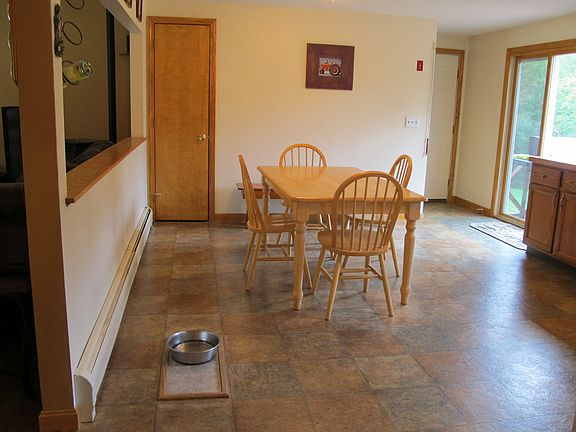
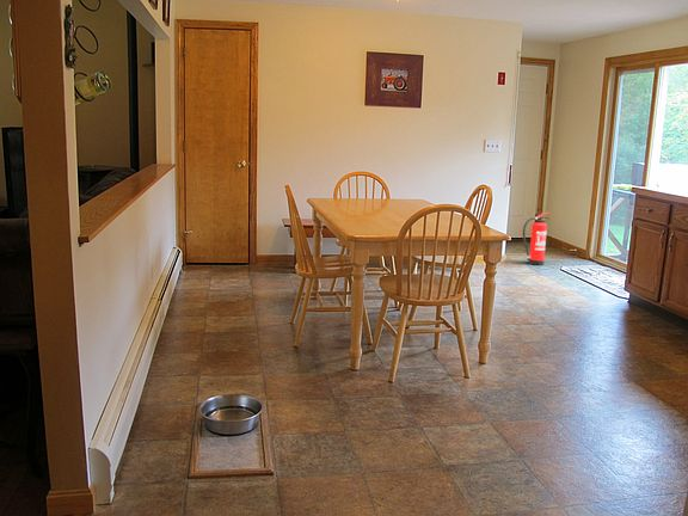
+ fire extinguisher (535, 238)
